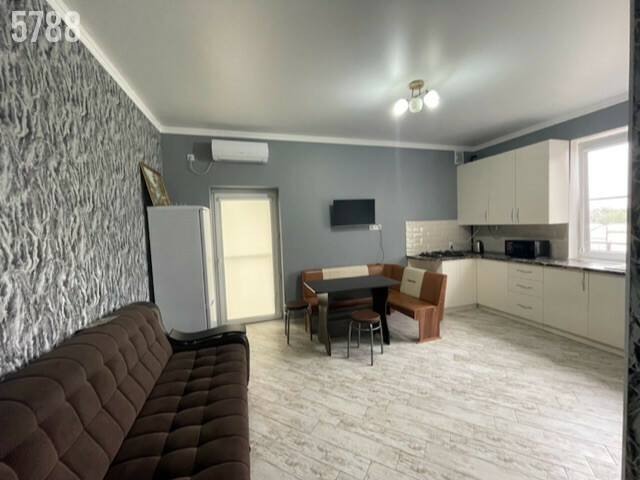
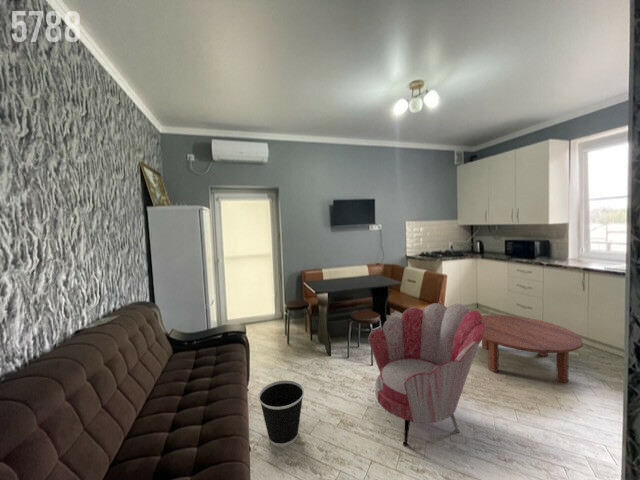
+ wastebasket (282, 414)
+ coffee table (519, 346)
+ armchair (418, 364)
